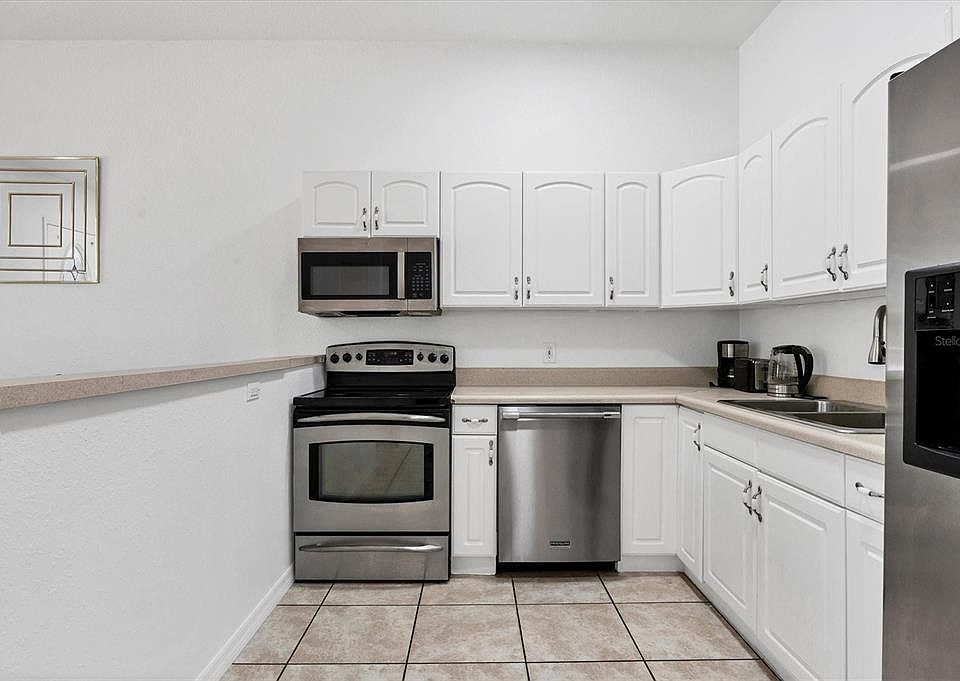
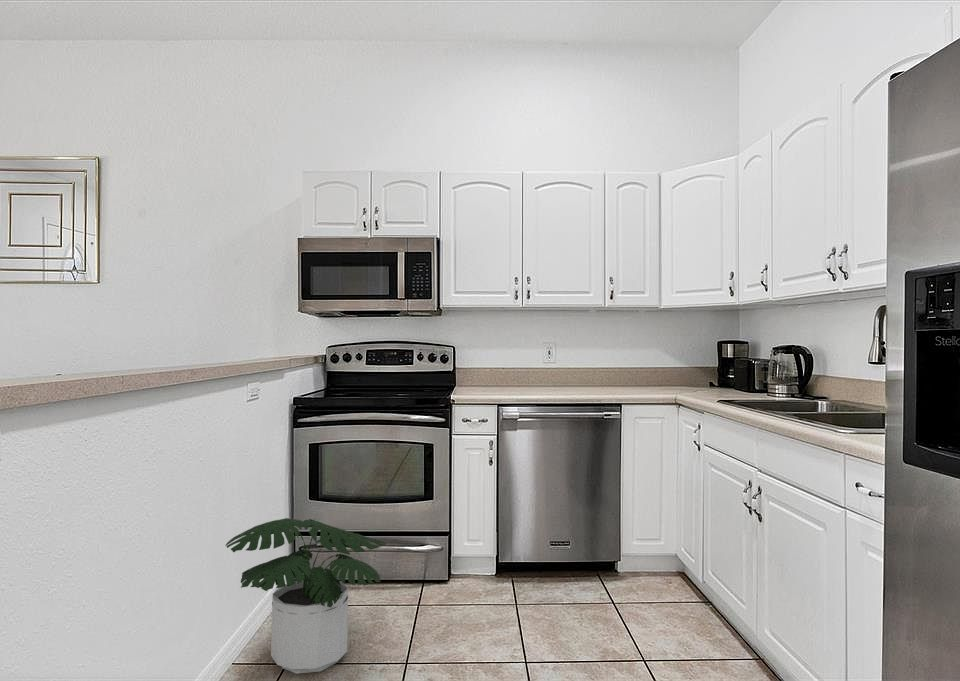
+ potted plant (315, 586)
